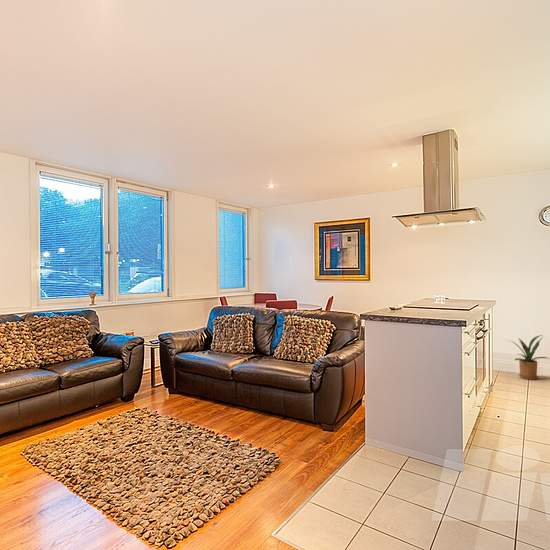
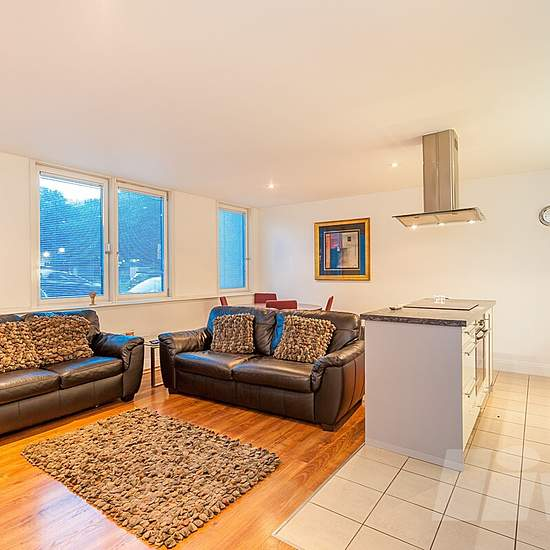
- house plant (527, 355)
